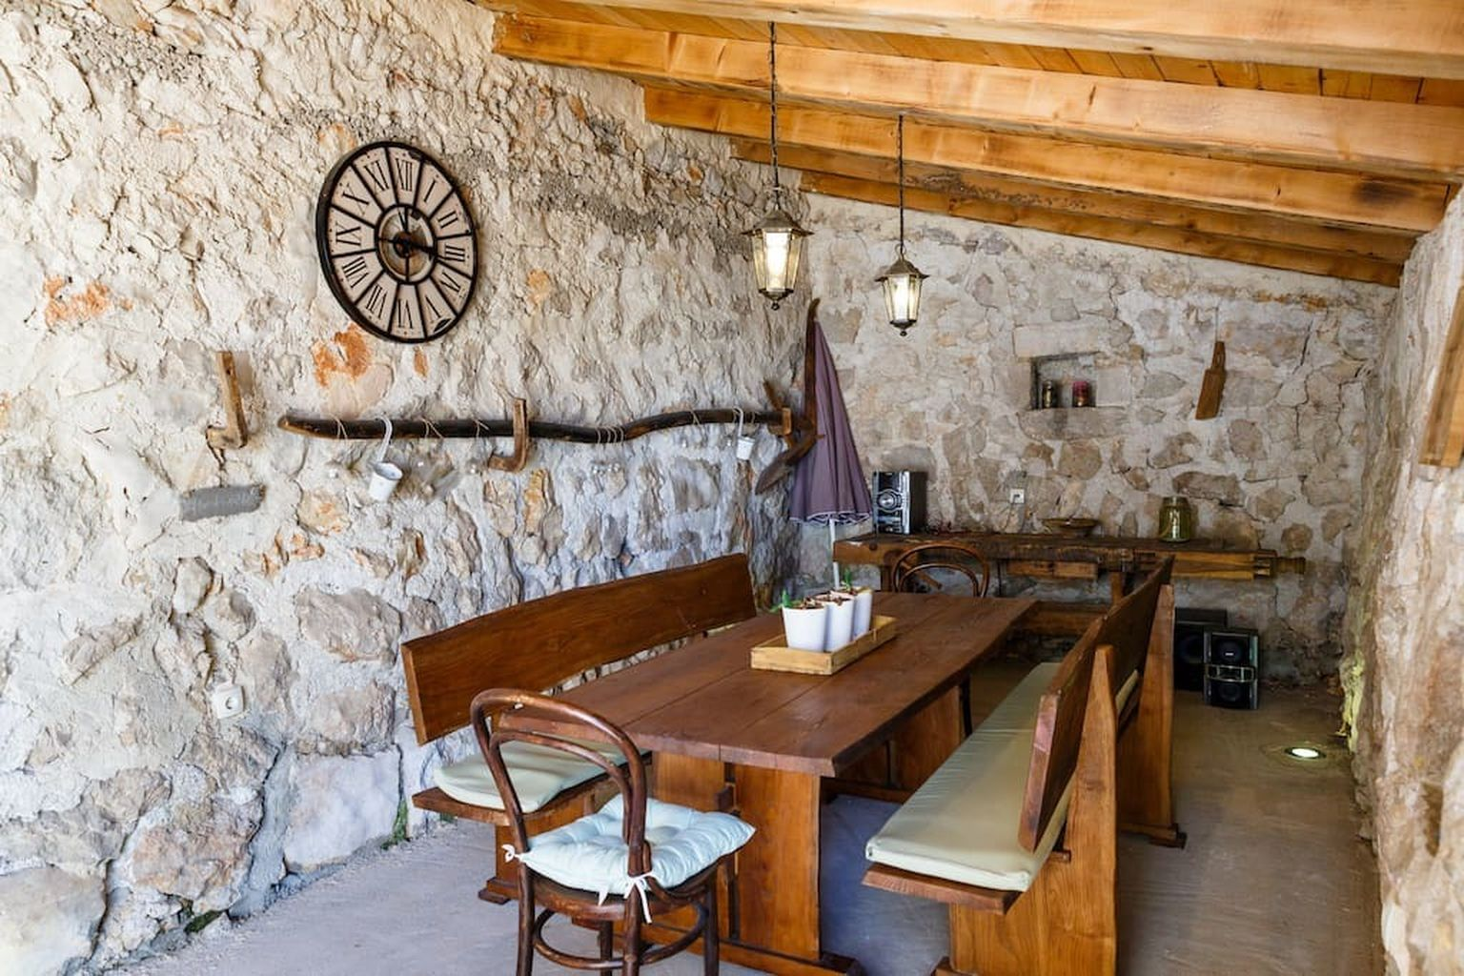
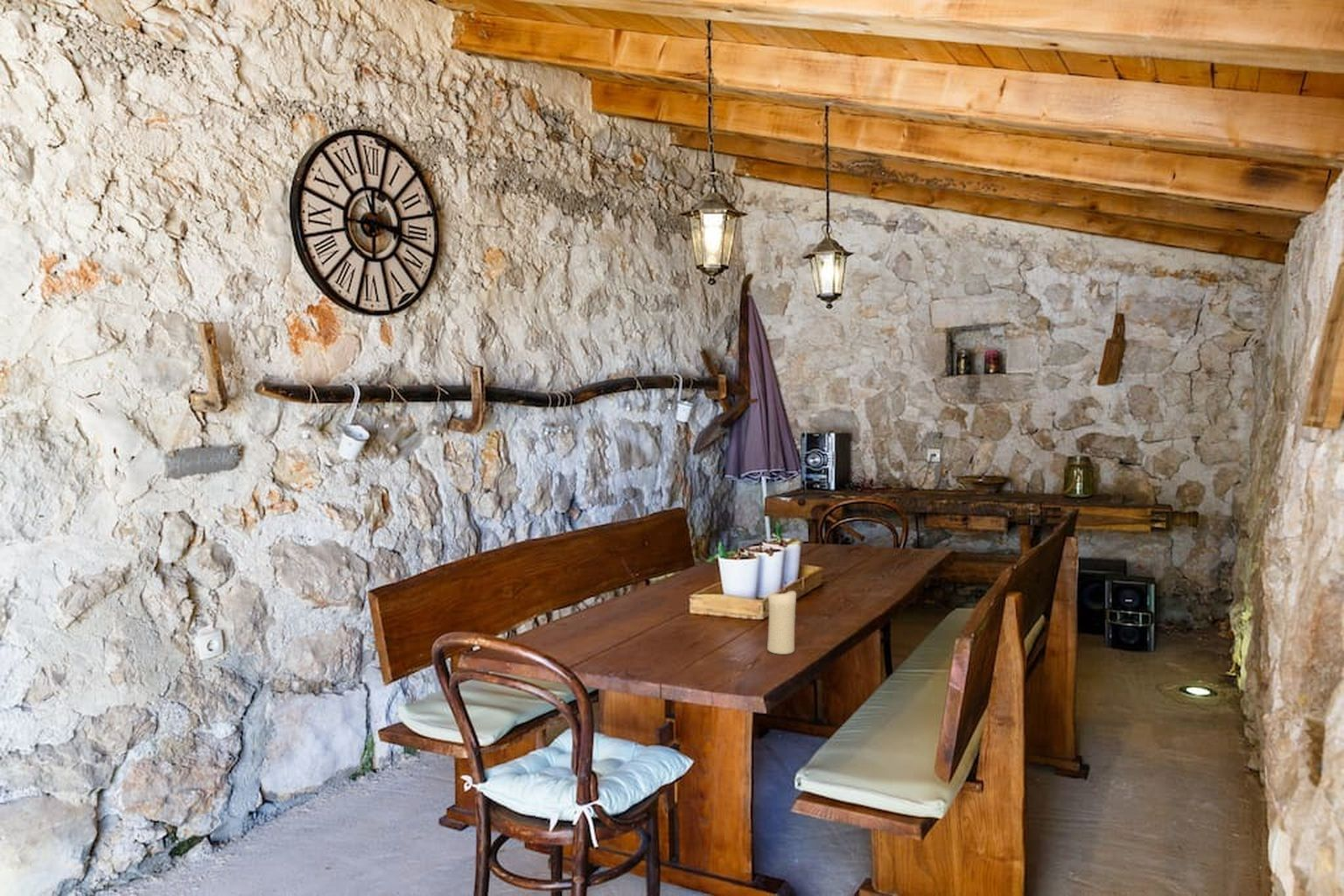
+ candle (780, 619)
